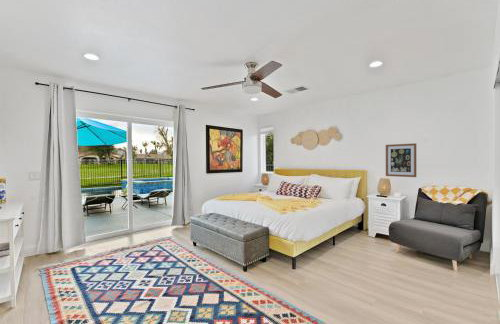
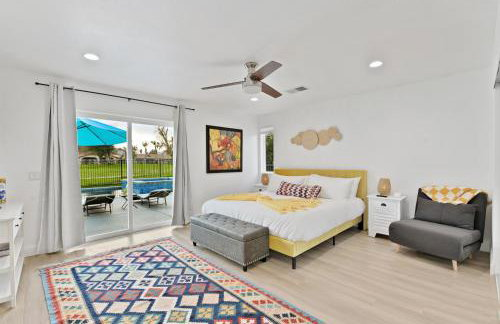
- wall art (400, 160)
